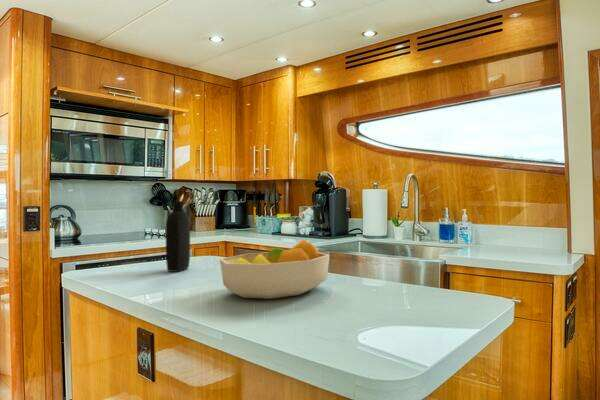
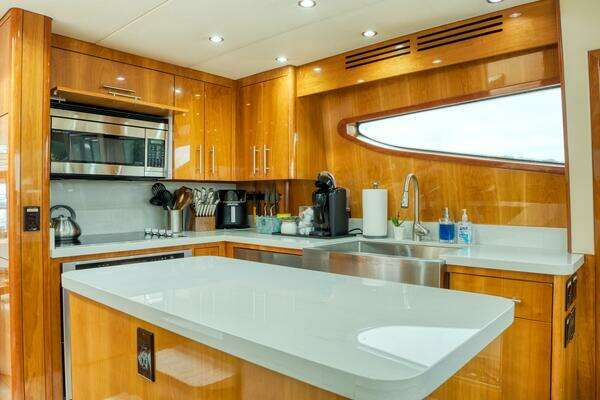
- bottle (178, 235)
- fruit bowl (276, 266)
